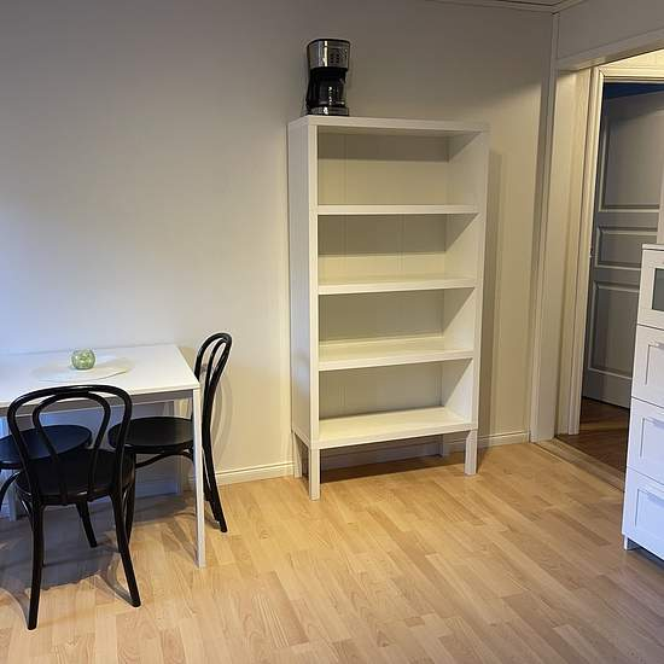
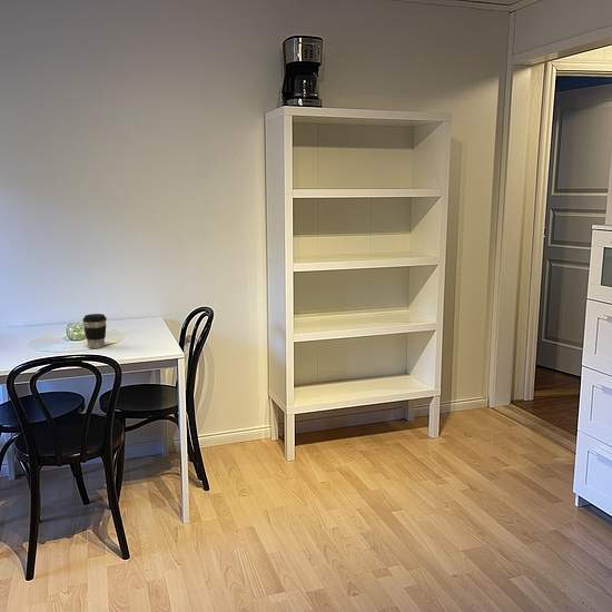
+ coffee cup (95, 330)
